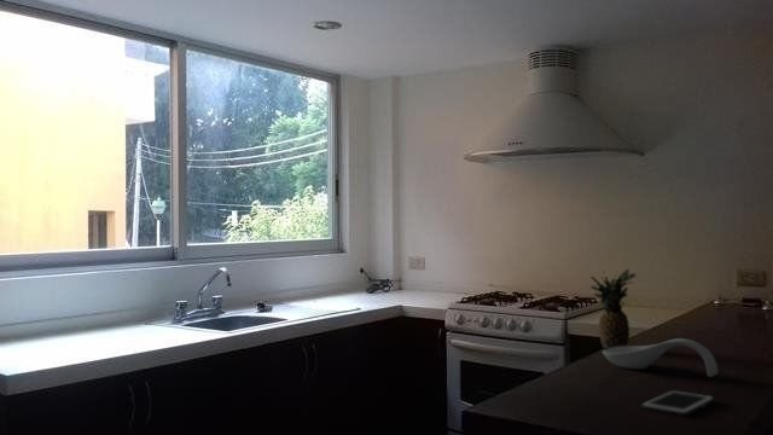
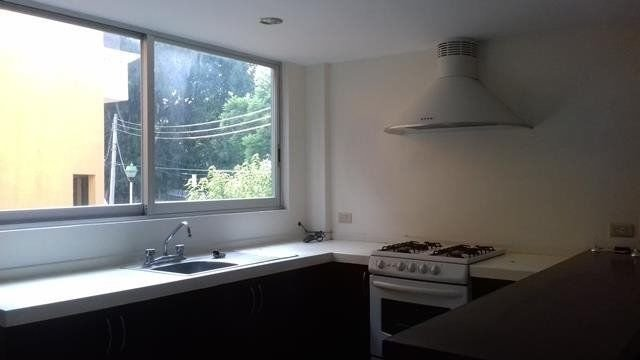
- spoon rest (657, 353)
- cell phone (678, 402)
- fruit (614, 308)
